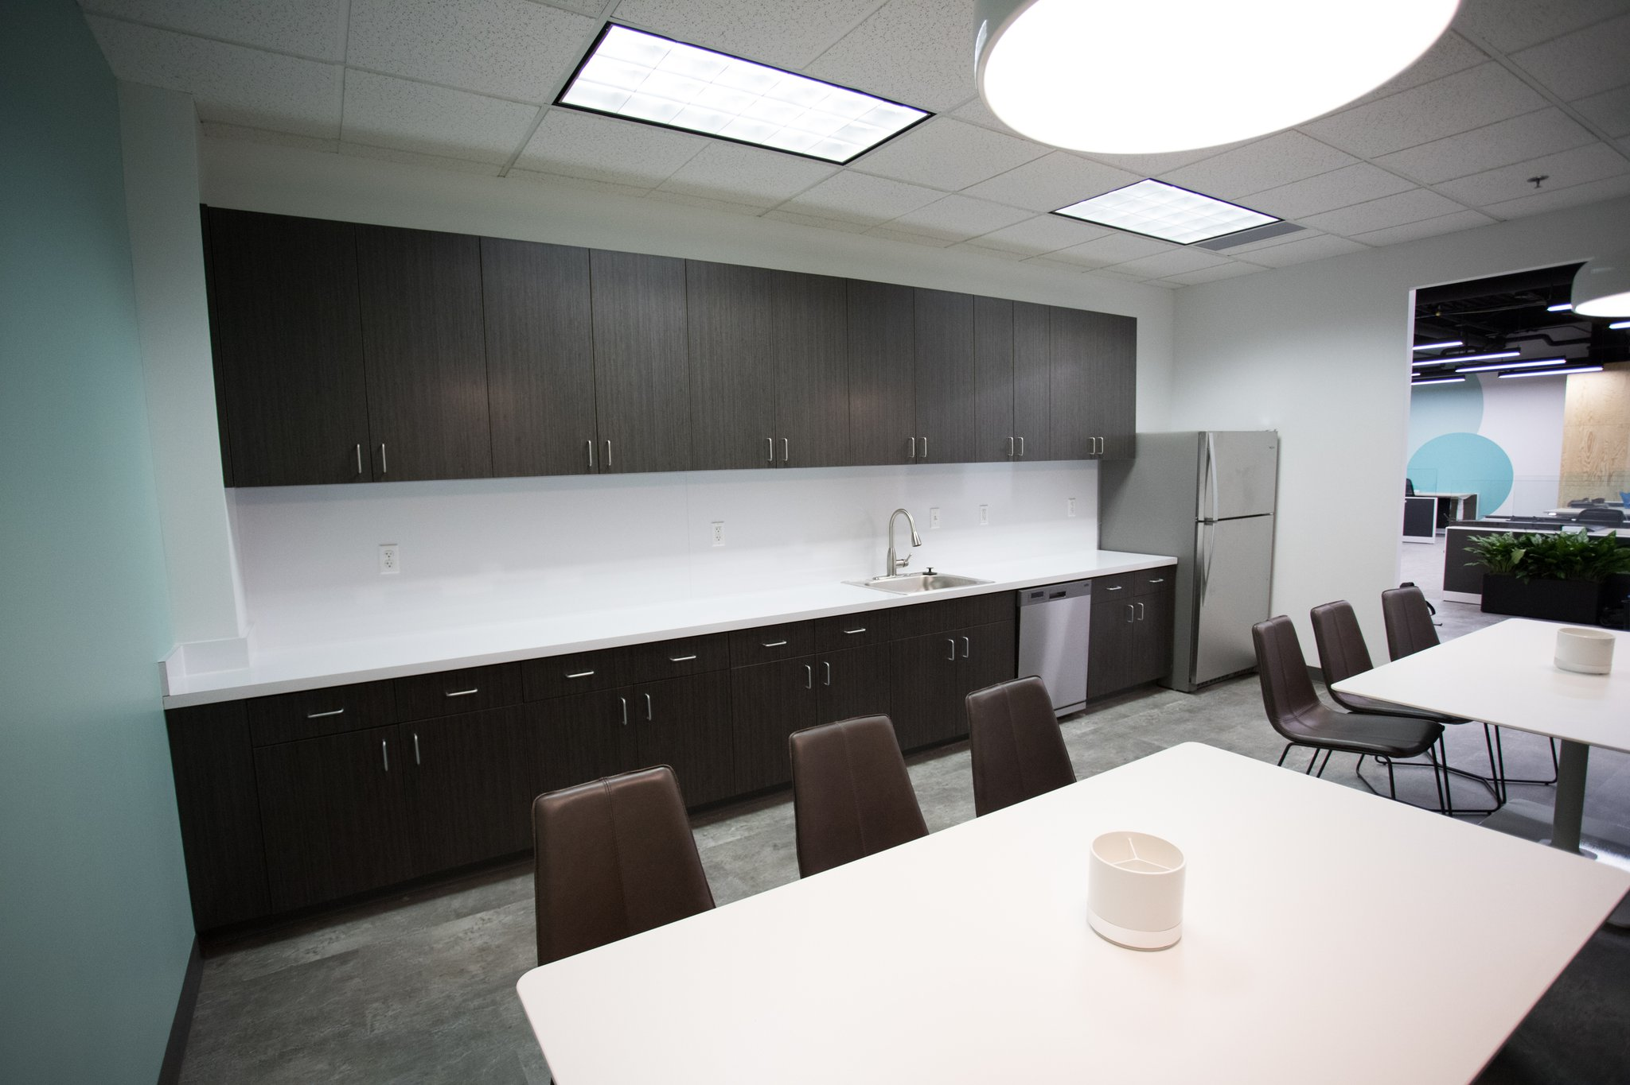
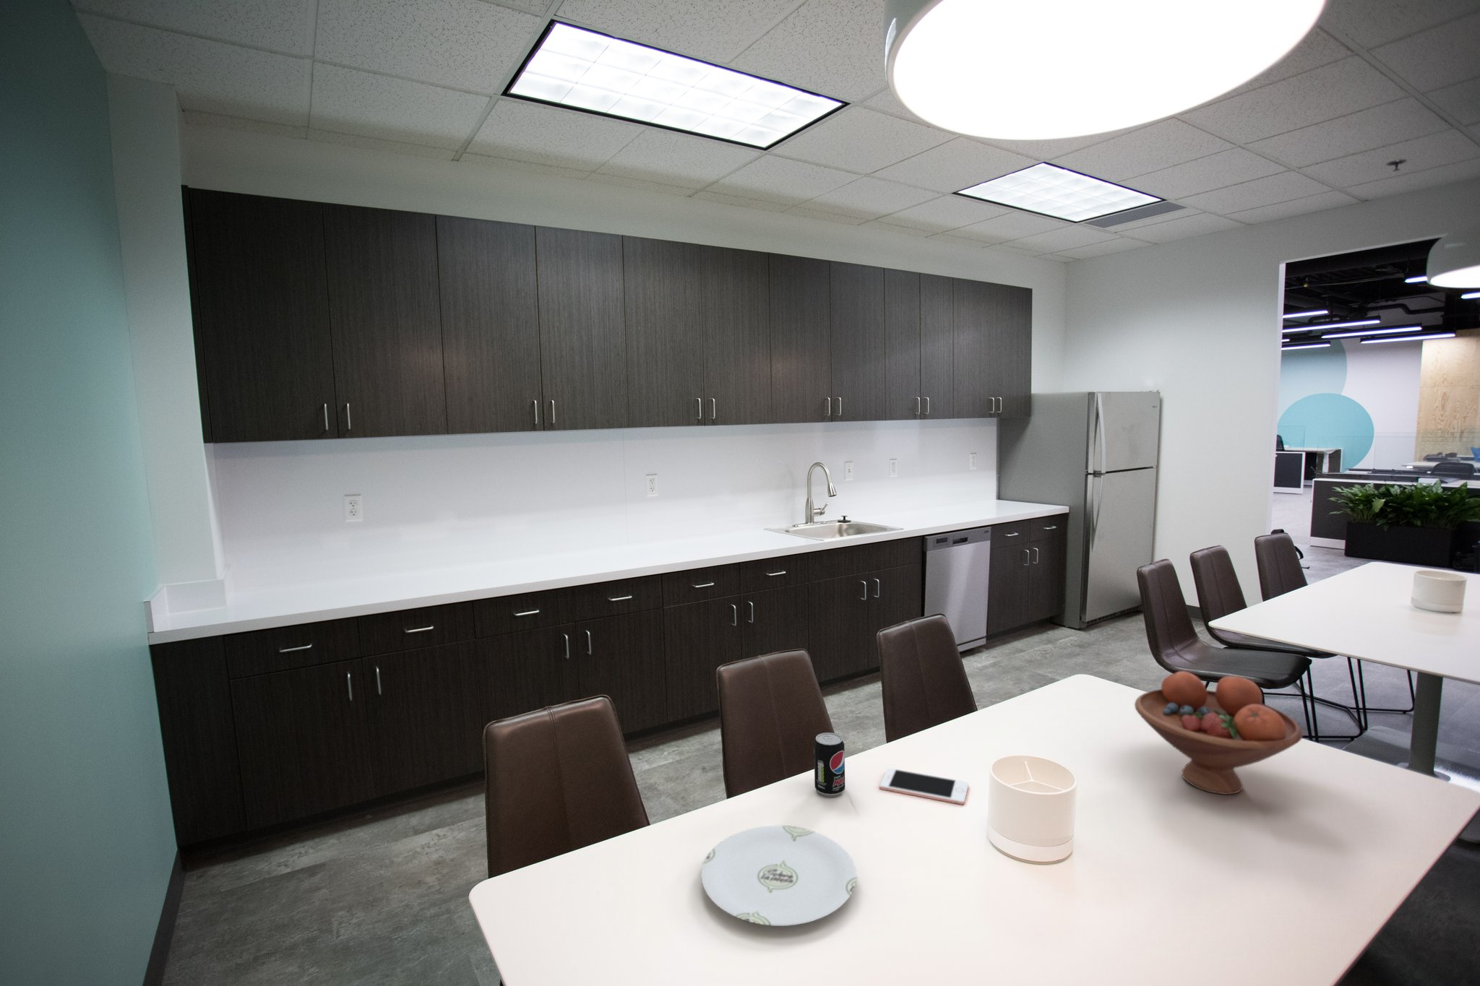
+ plate (778, 876)
+ cell phone (923, 786)
+ fruit bowl (1213, 735)
+ beverage can (829, 764)
